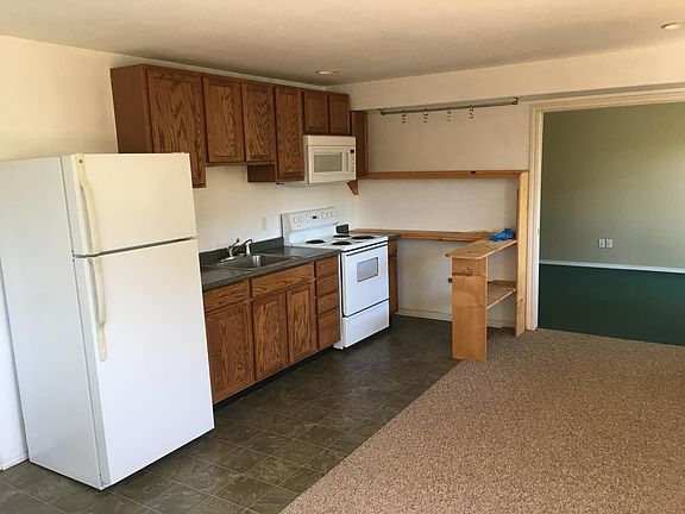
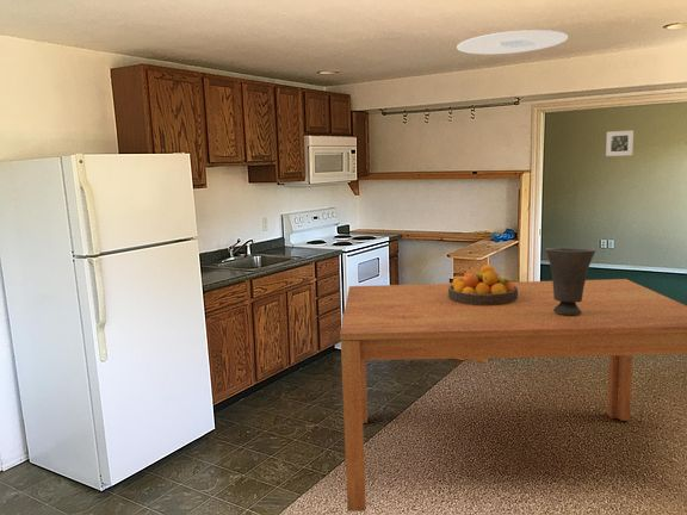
+ ceiling light (510, 37)
+ fruit bowl (482, 283)
+ vase (569, 279)
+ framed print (619, 143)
+ dining table (503, 356)
